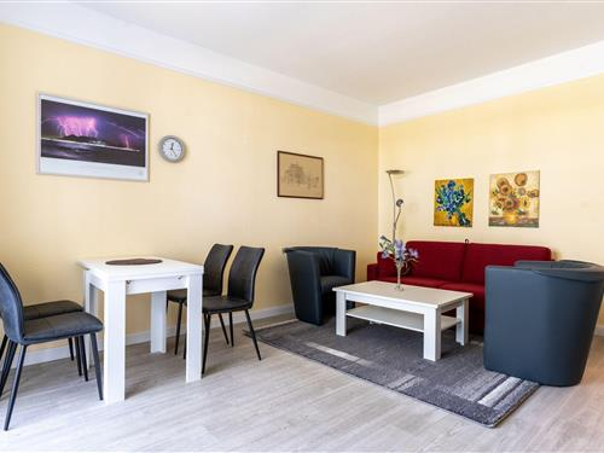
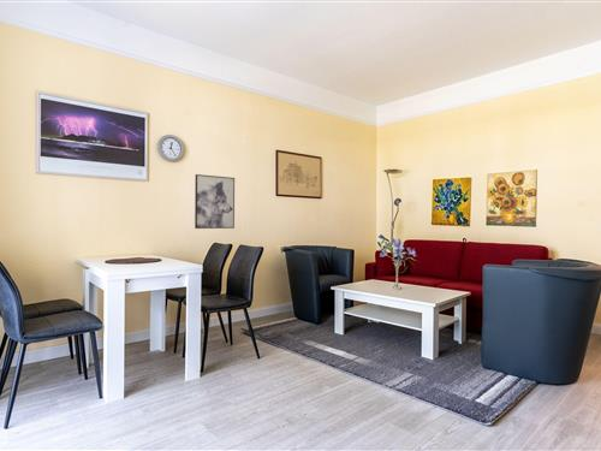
+ wall art (215, 202)
